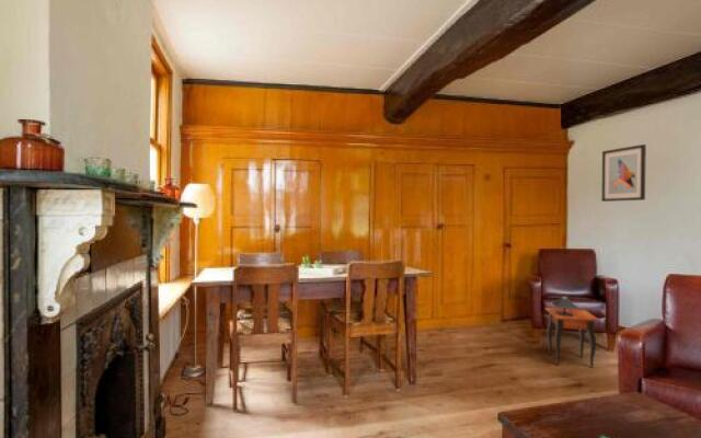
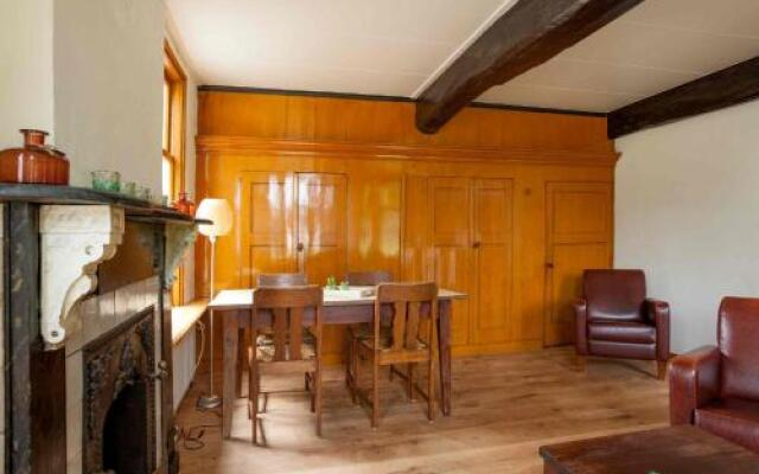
- side table (570, 327)
- wall art (622, 174)
